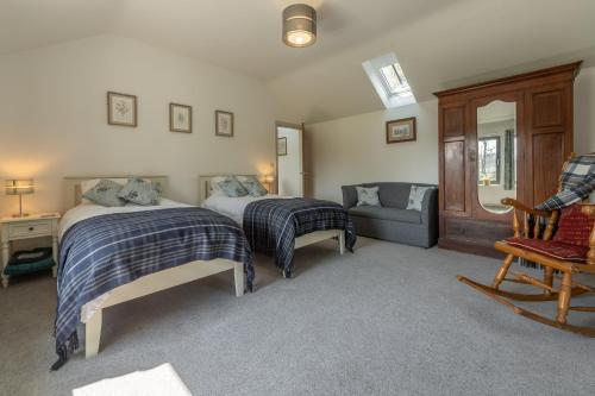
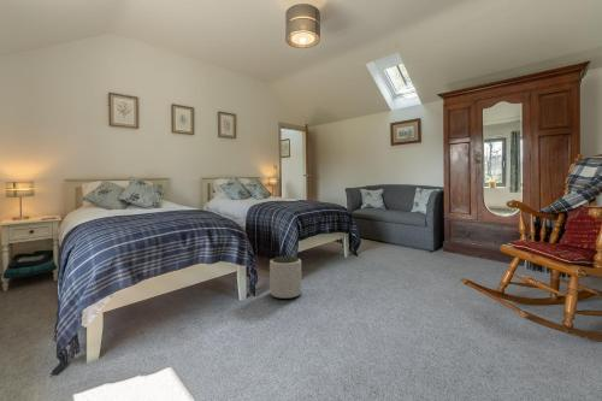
+ plant pot (285, 276)
